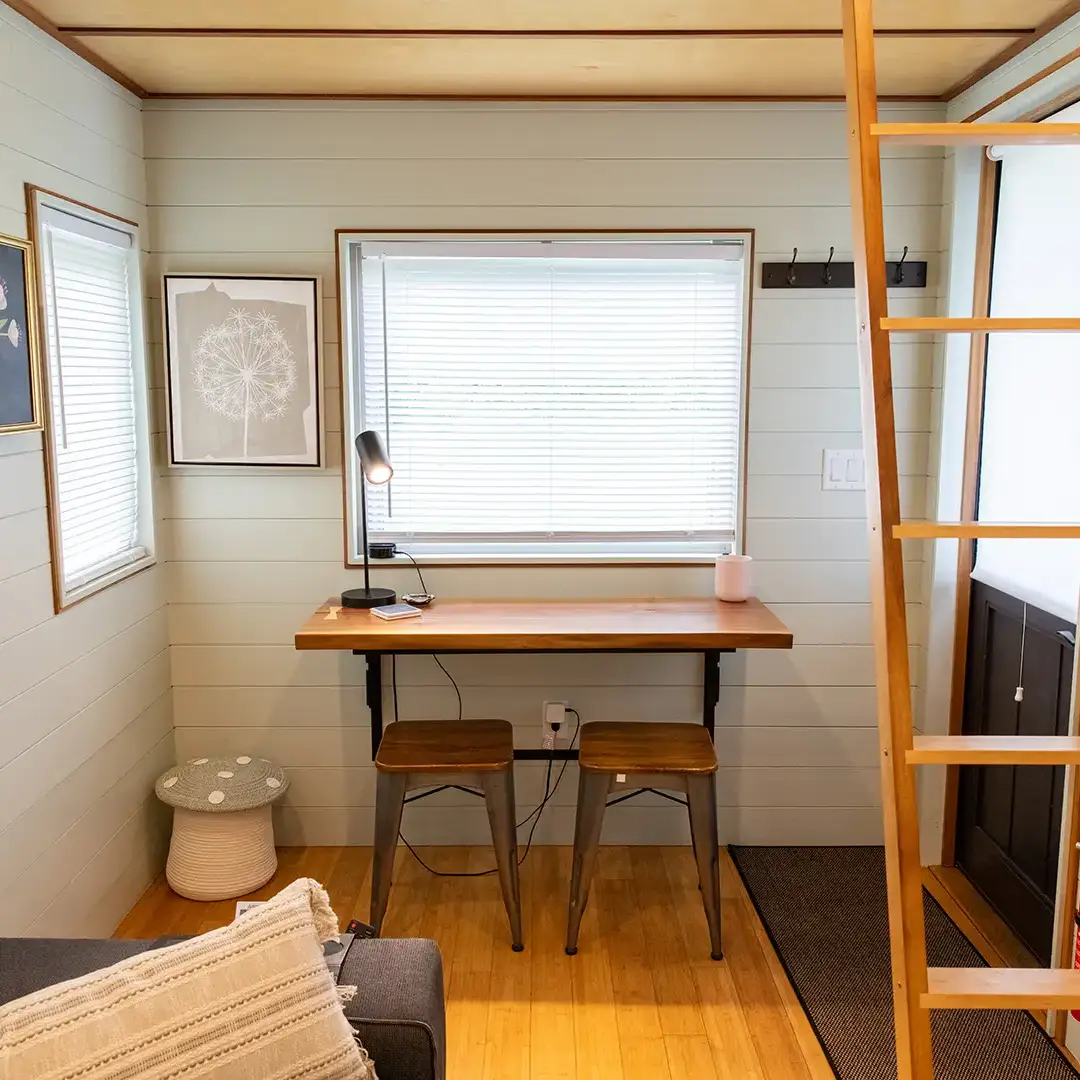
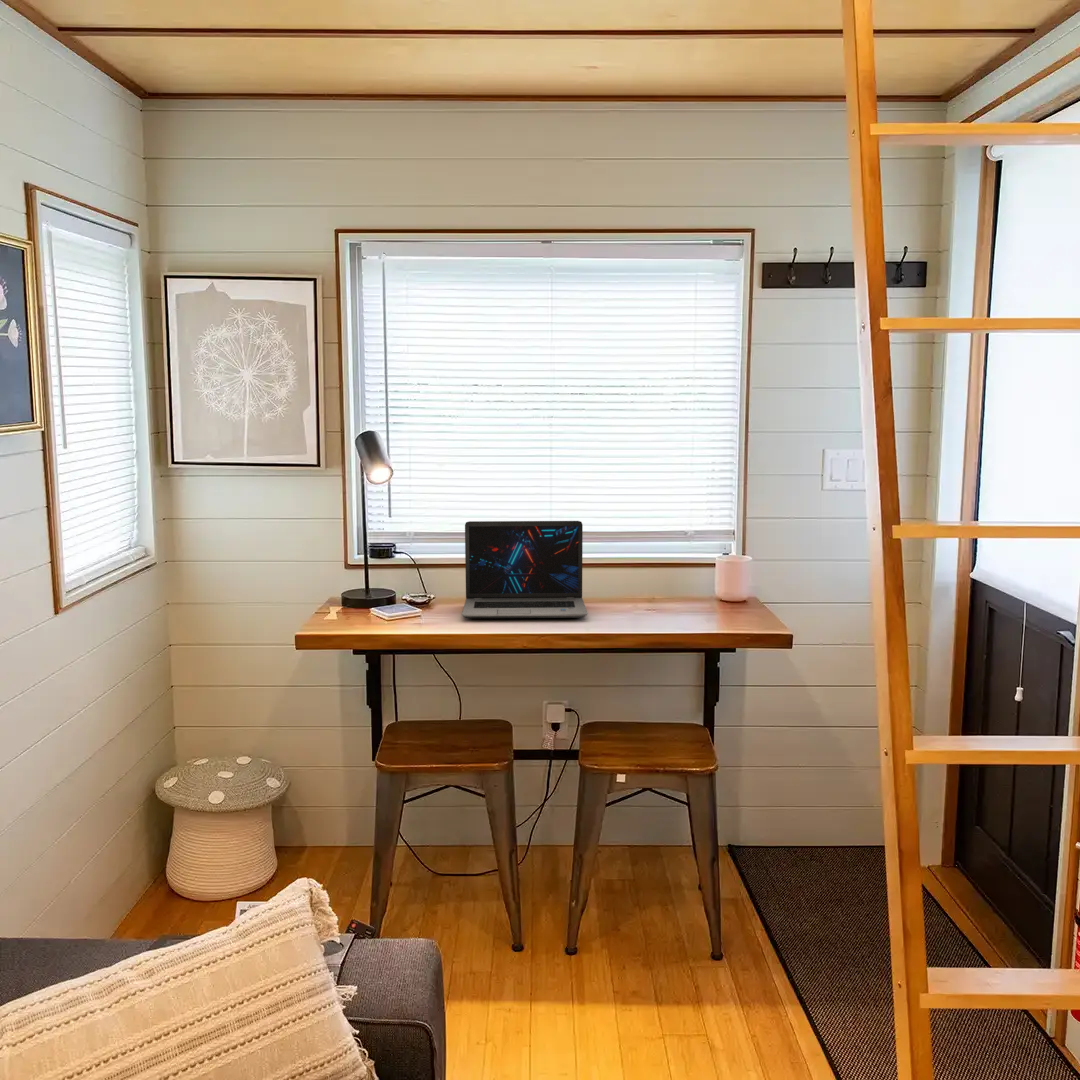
+ laptop (524, 569)
